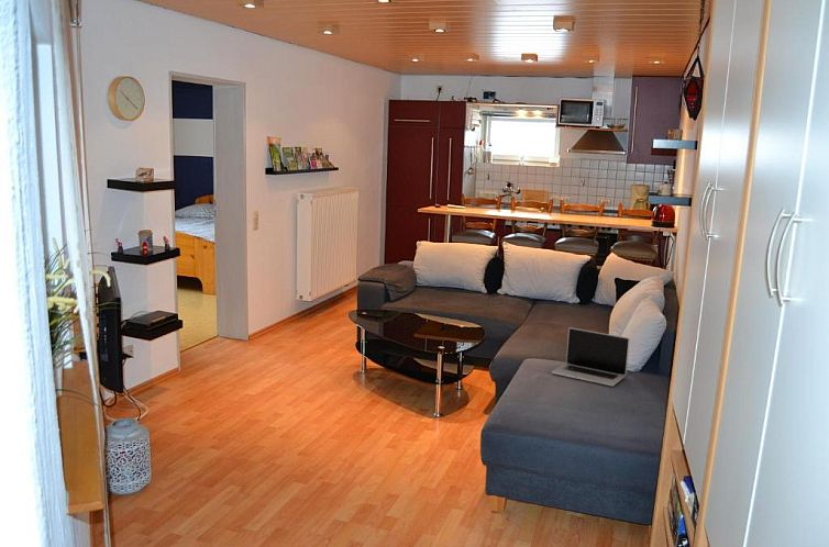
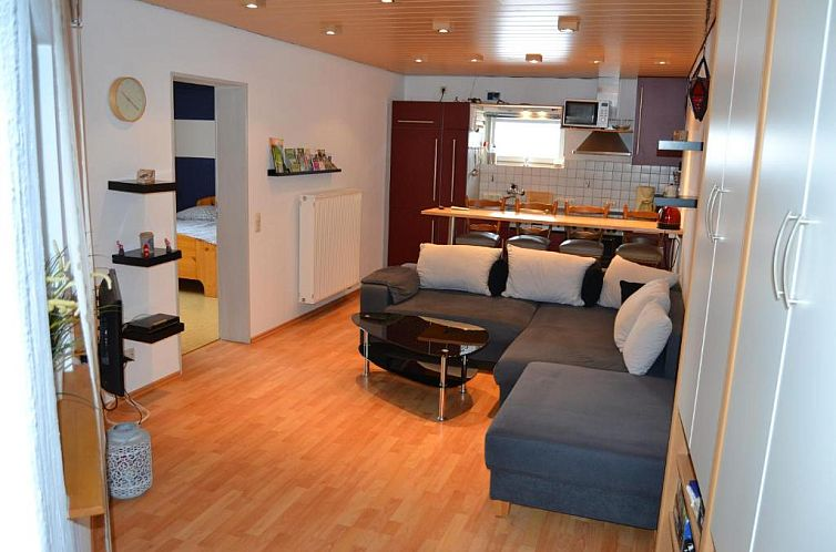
- laptop (589, 356)
